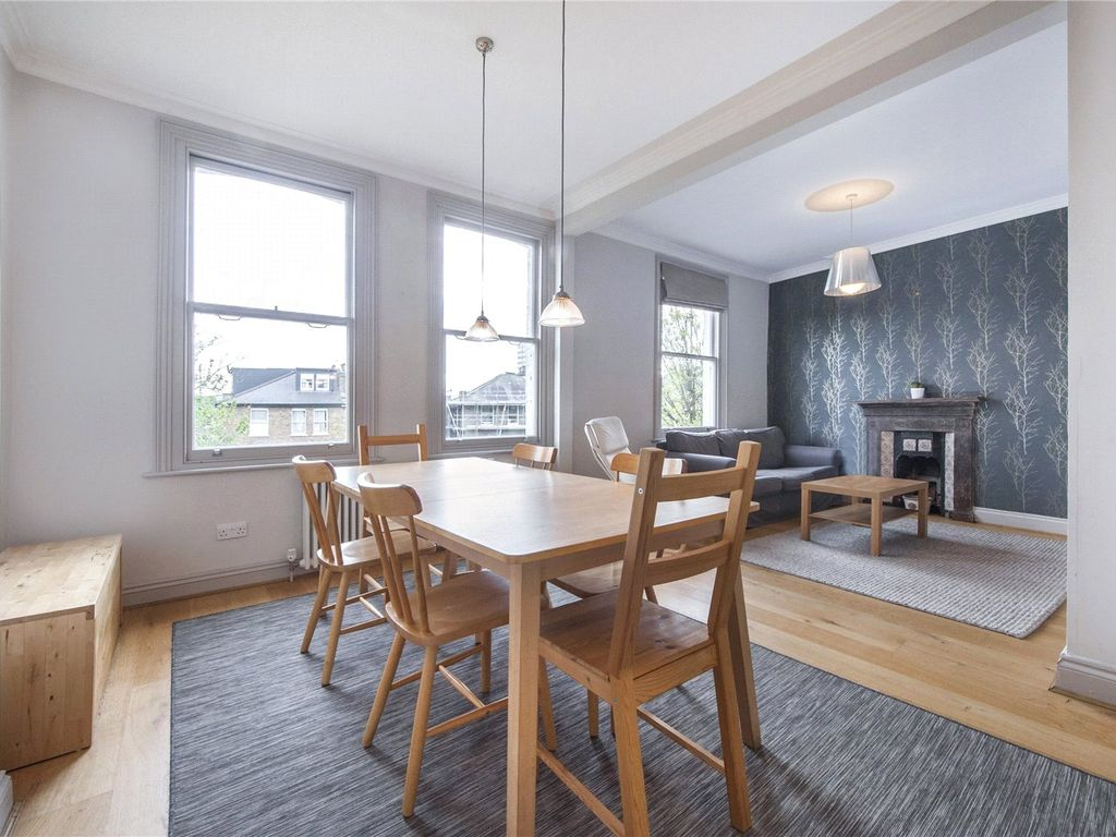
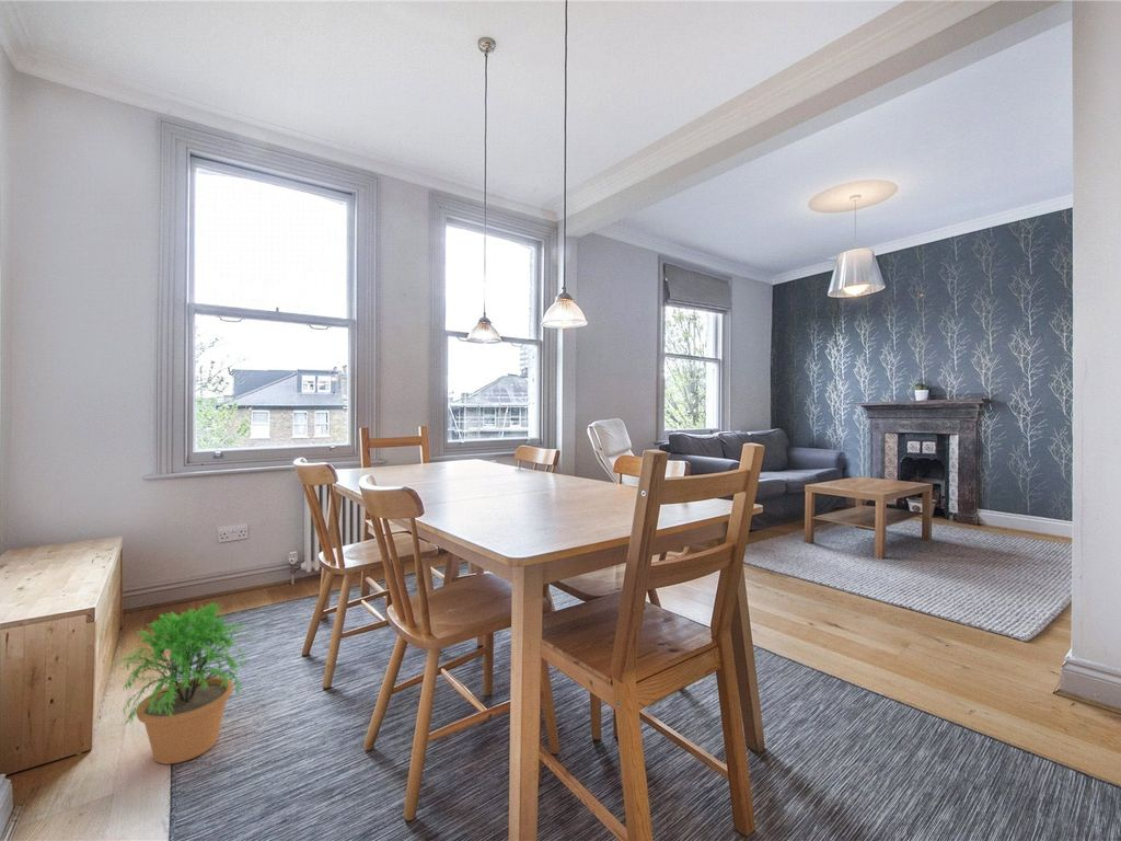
+ potted plant (184, 675)
